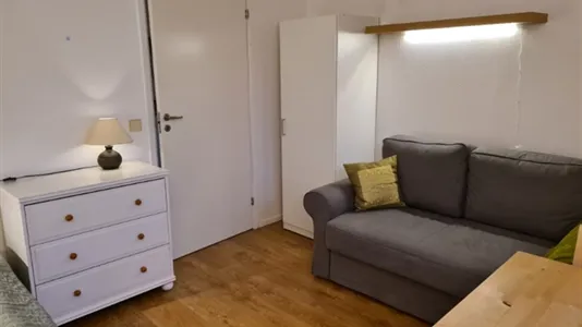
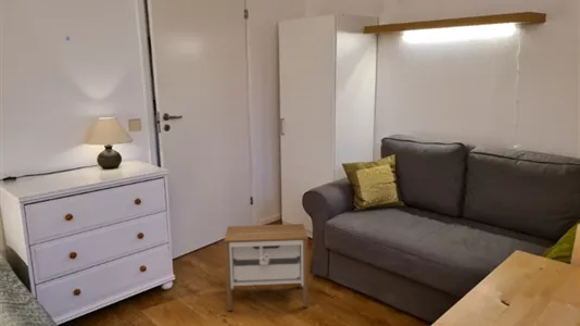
+ nightstand (266, 264)
